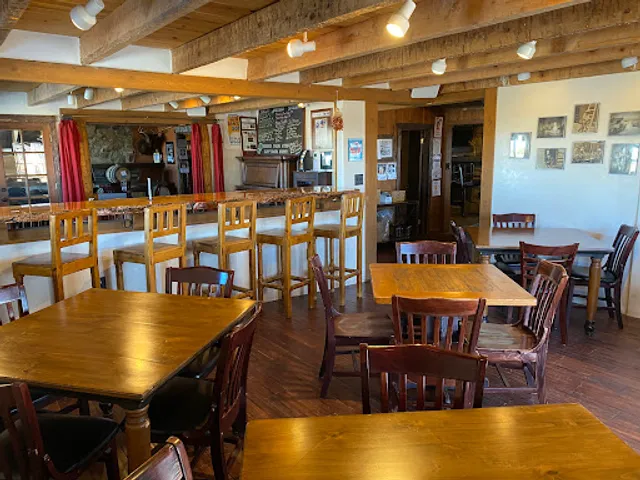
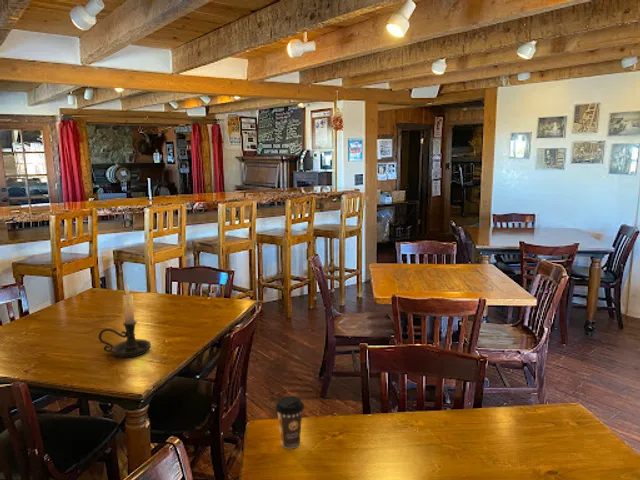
+ coffee cup (290, 422)
+ candle holder (124, 317)
